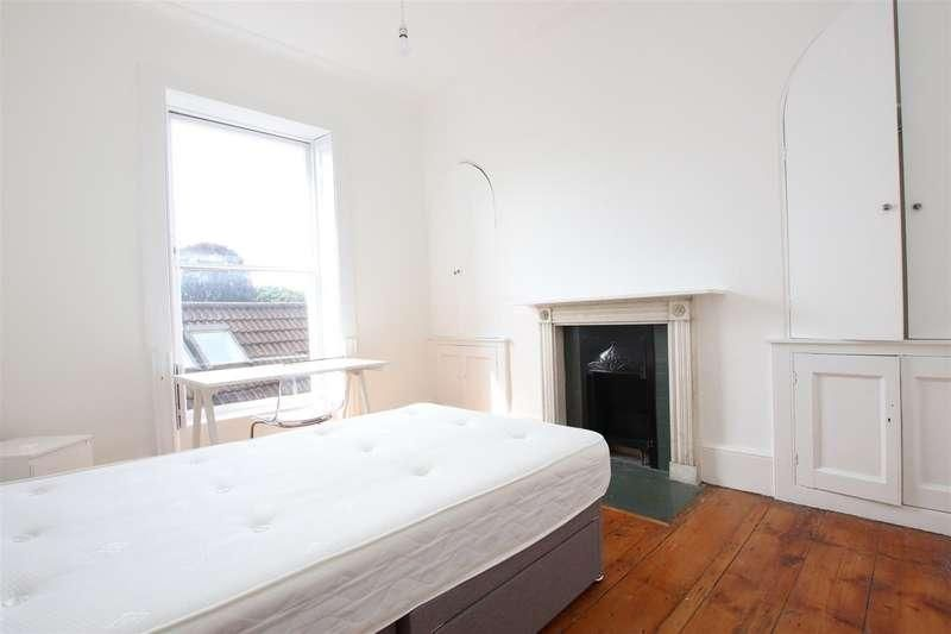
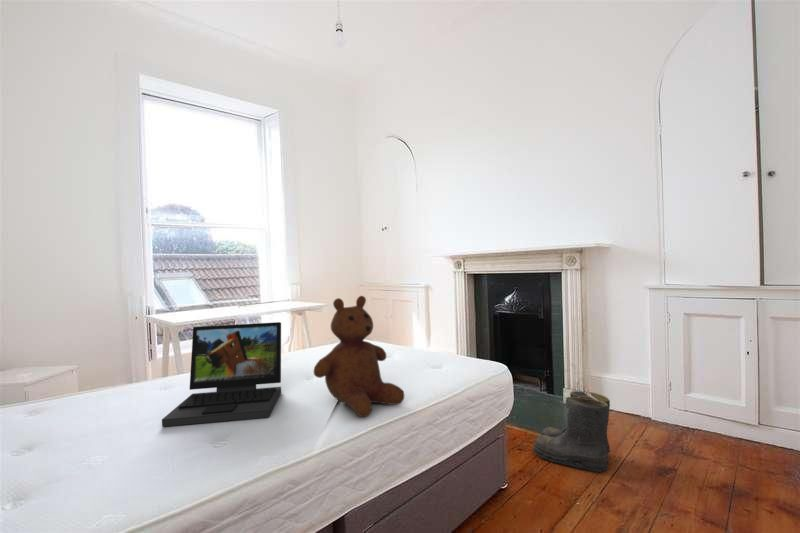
+ boots (570, 424)
+ laptop (228, 367)
+ teddy bear (361, 351)
